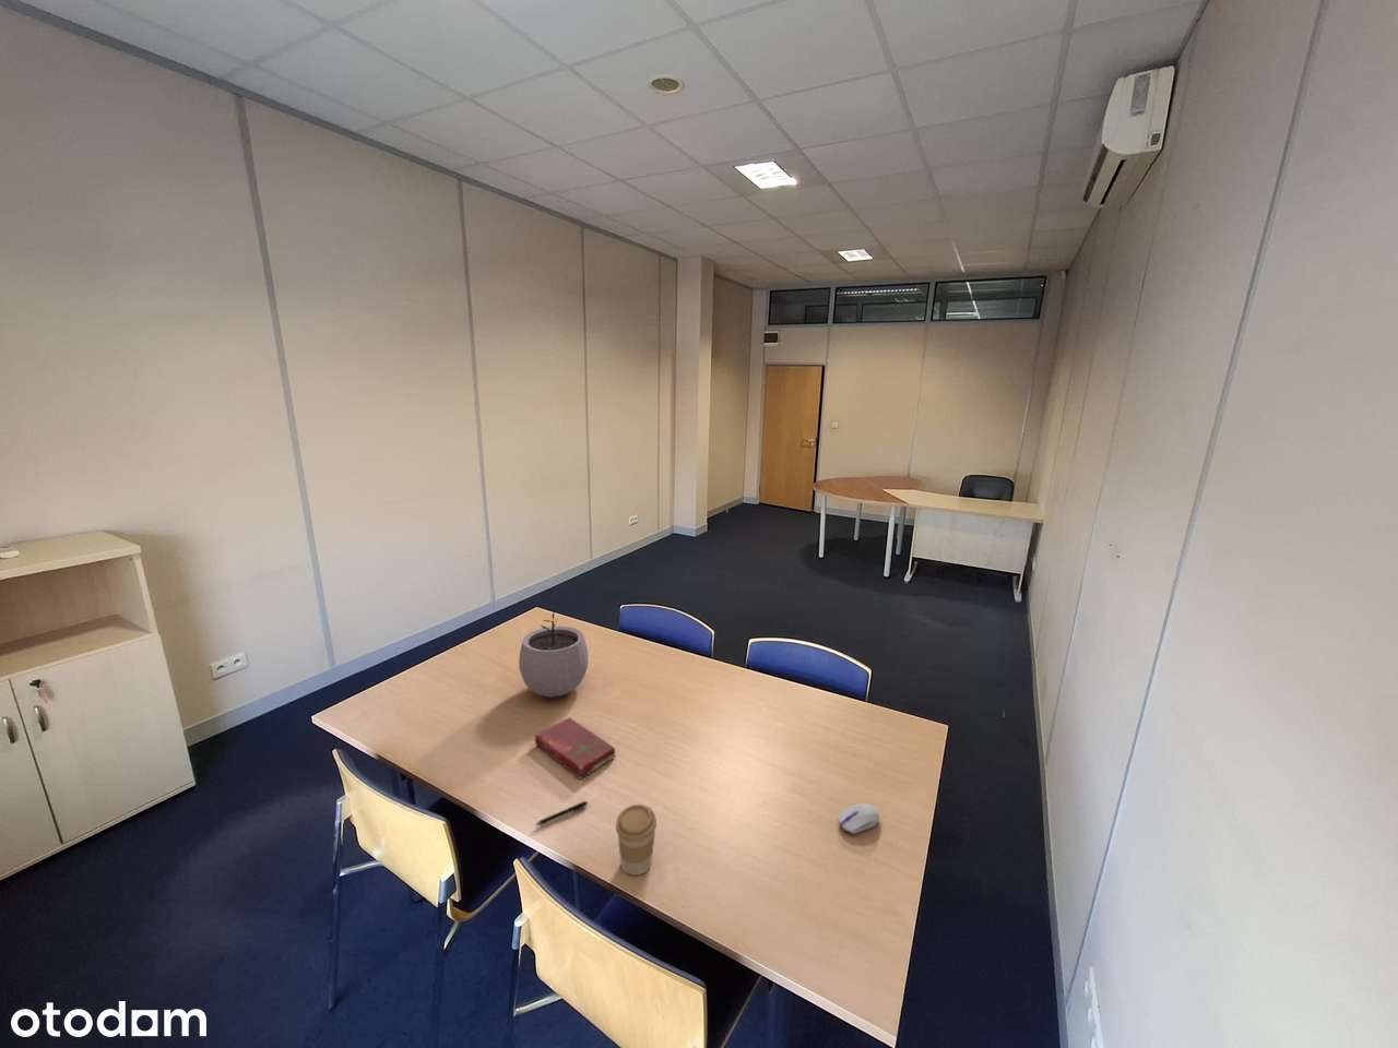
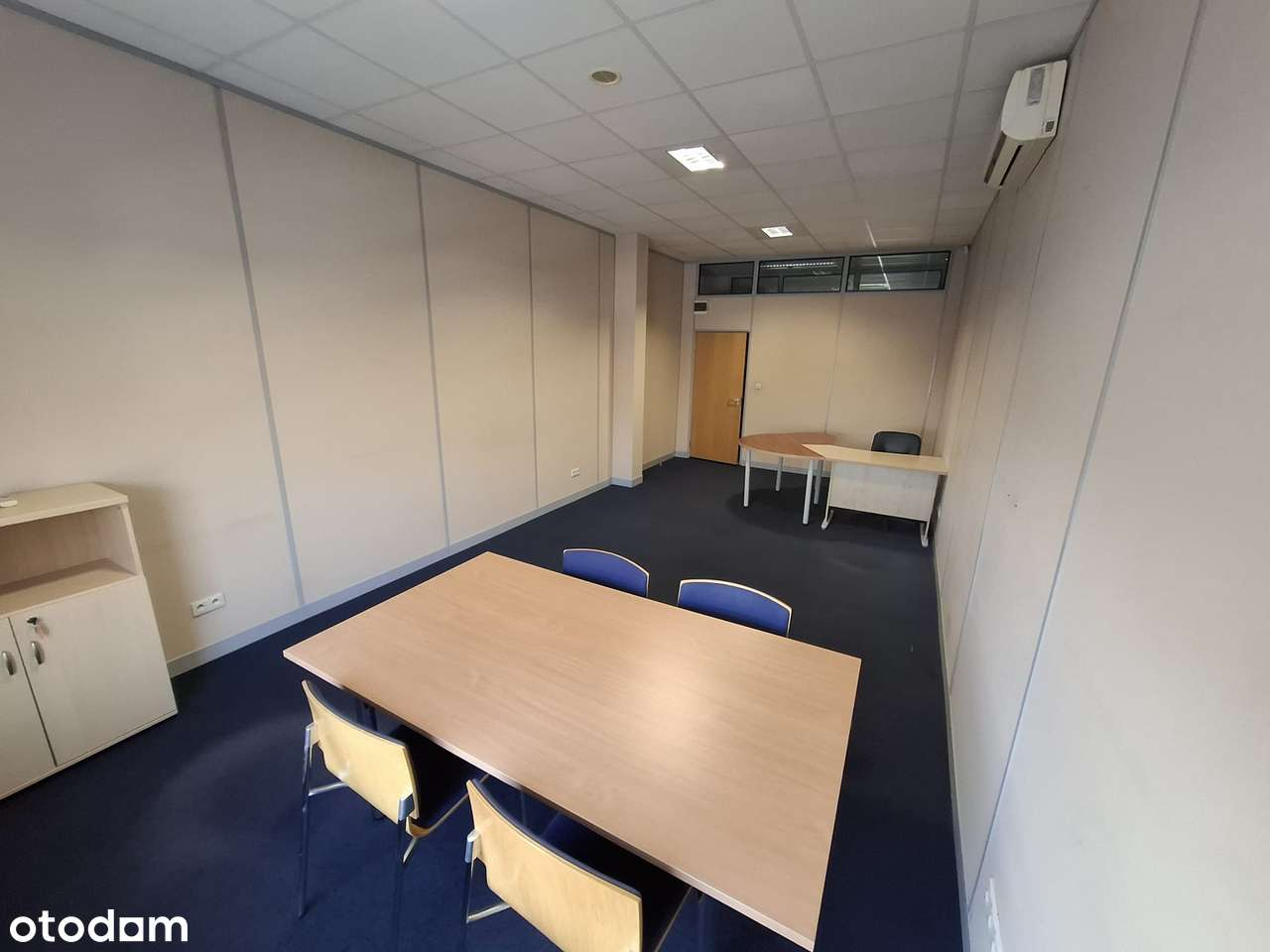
- coffee cup (635, 839)
- computer mouse (860, 816)
- book (574, 744)
- plant pot (554, 653)
- pen (561, 814)
